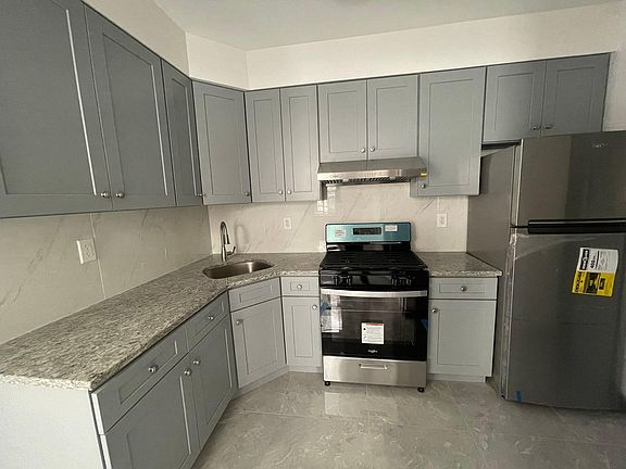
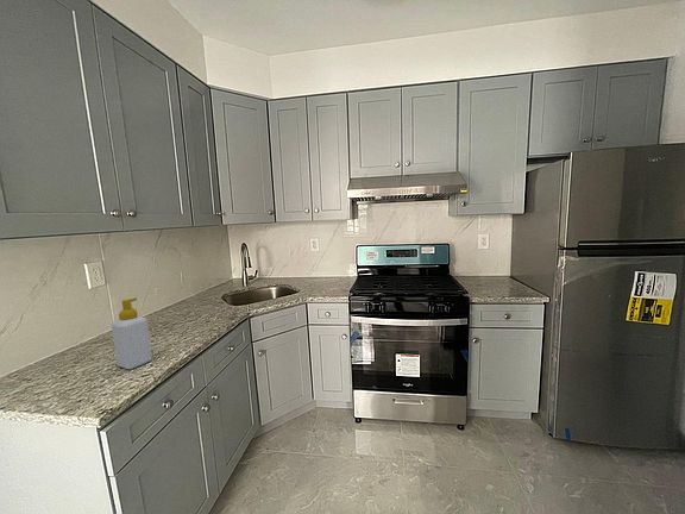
+ soap bottle (130, 332)
